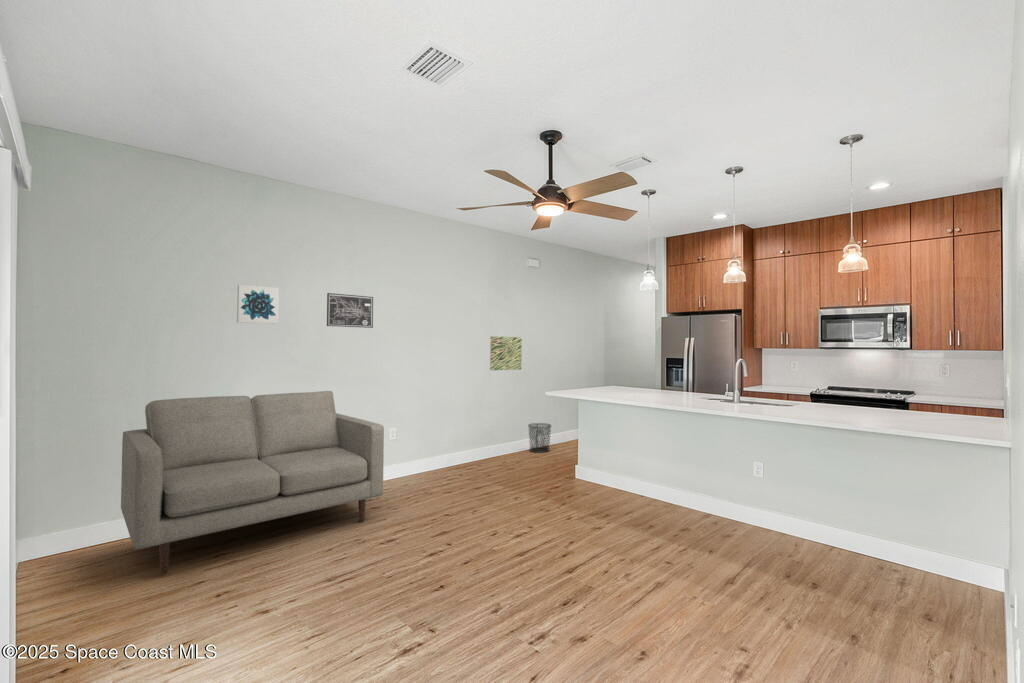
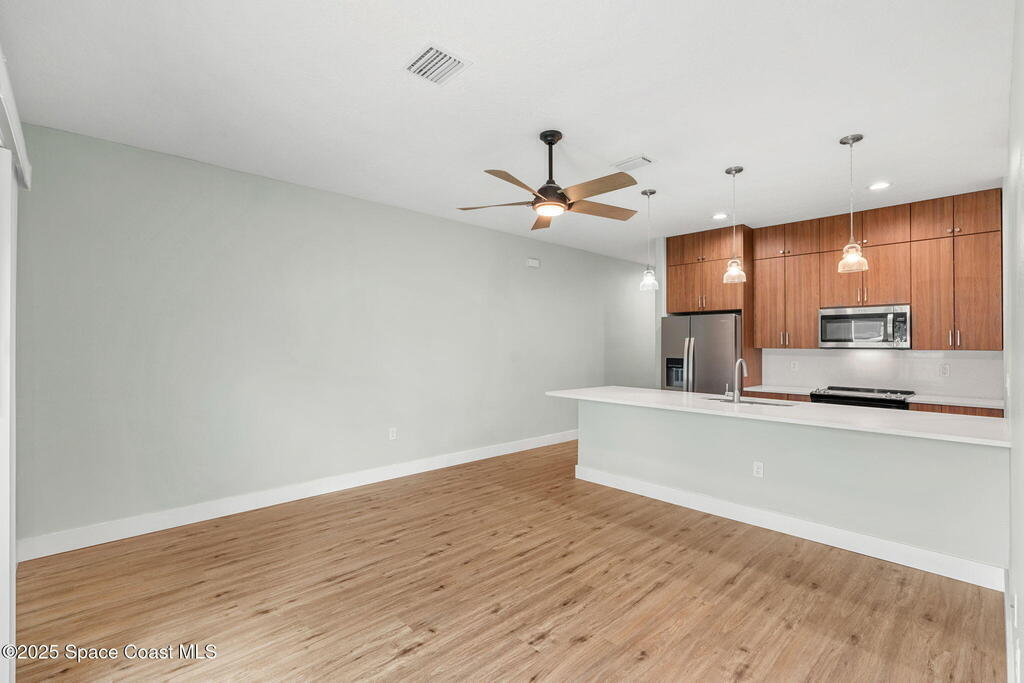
- sofa (260, 463)
- wall art (506, 353)
- trash can (539, 437)
- wall art (258, 304)
- wall art (350, 311)
